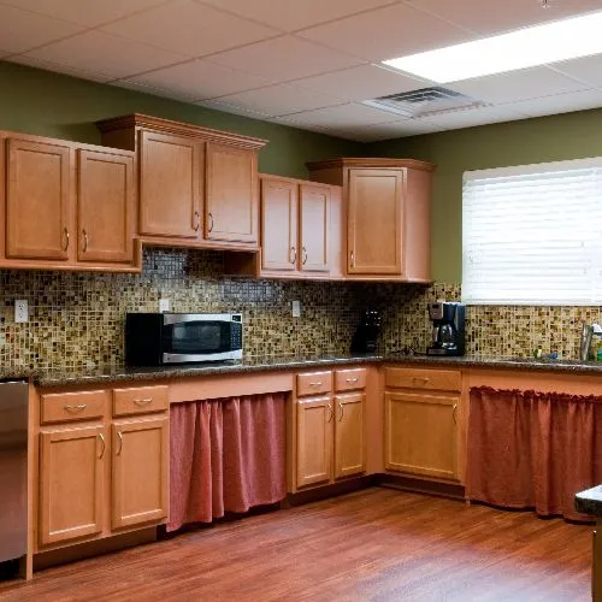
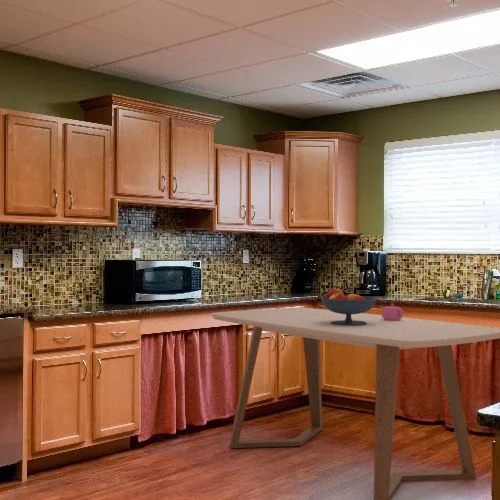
+ fruit bowl (348, 305)
+ teapot (391, 311)
+ dining table (320, 390)
